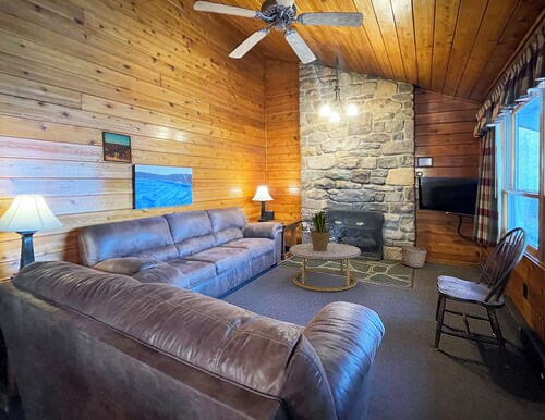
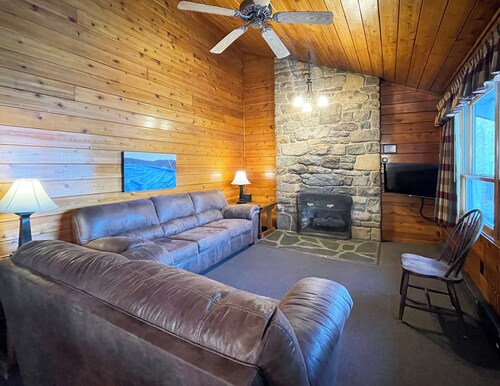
- potted plant (319, 230)
- coffee table (324, 260)
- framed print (117, 148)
- basket (413, 256)
